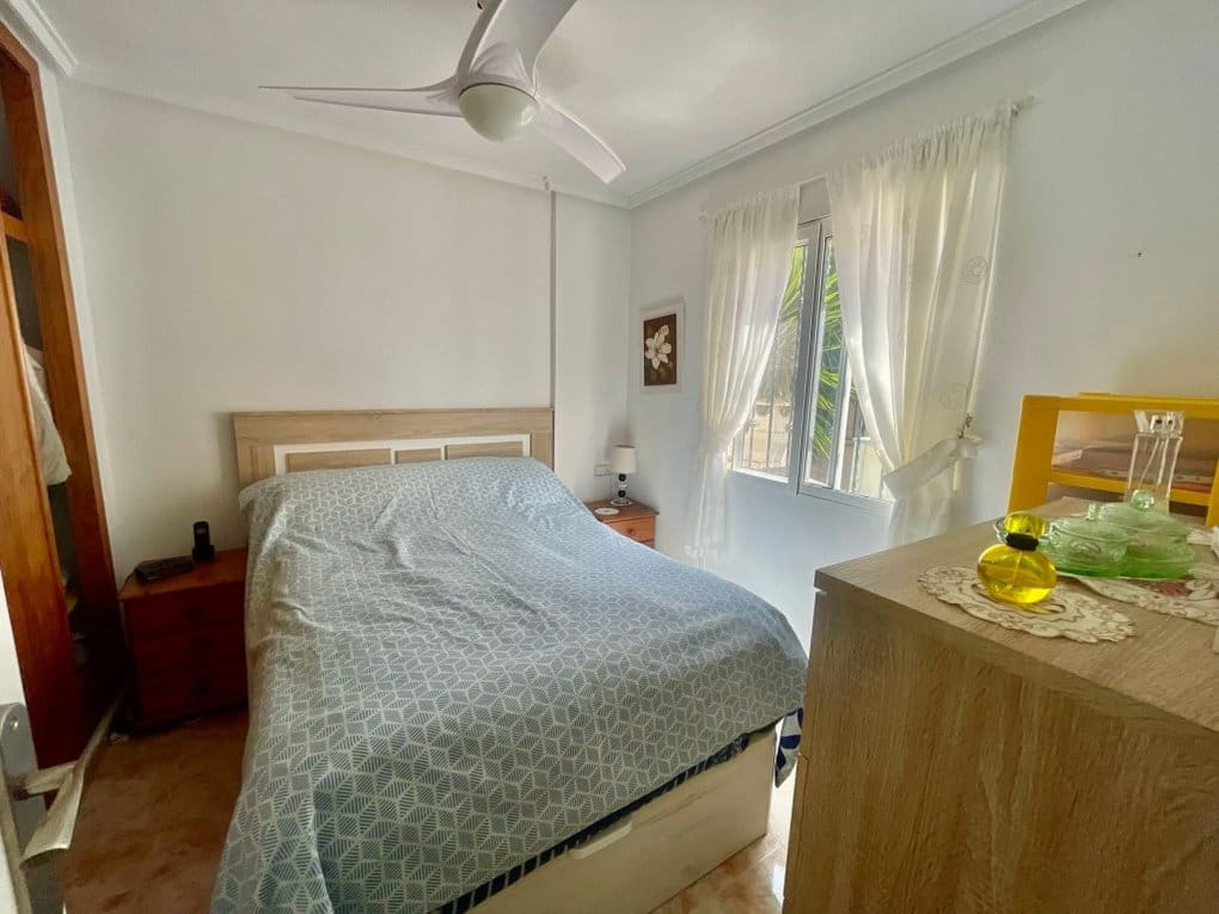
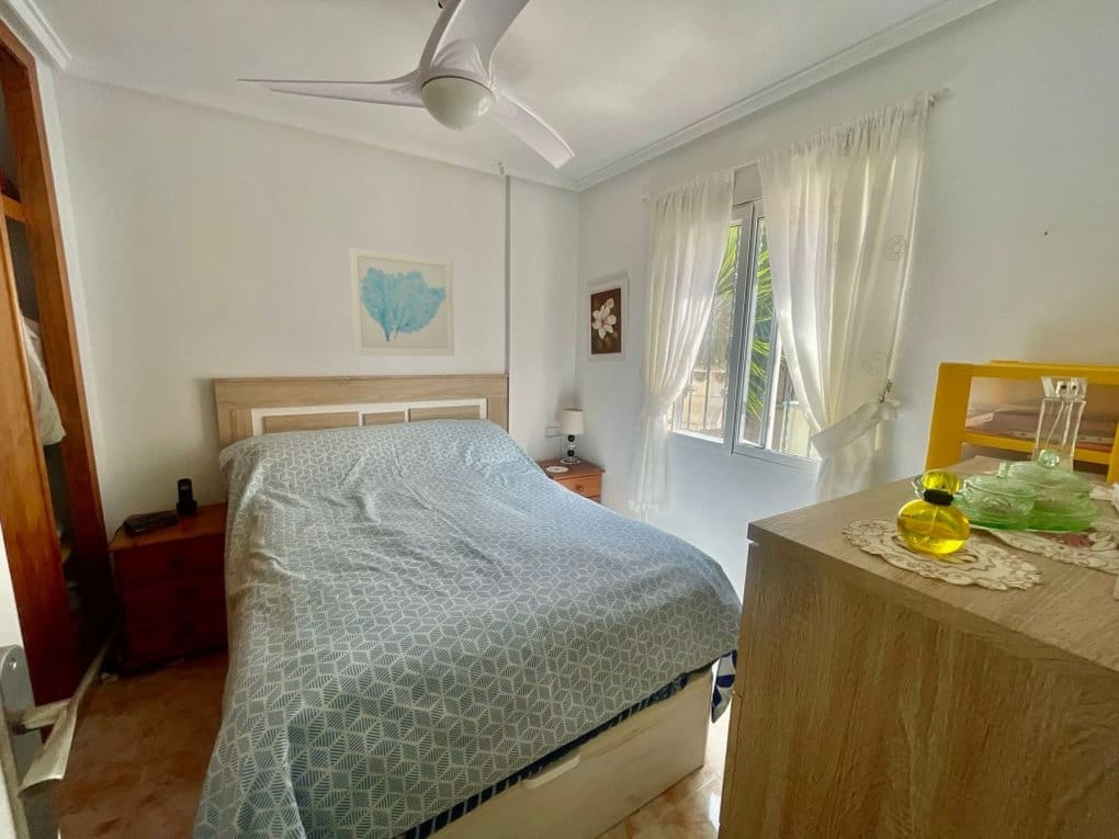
+ wall art (405, 305)
